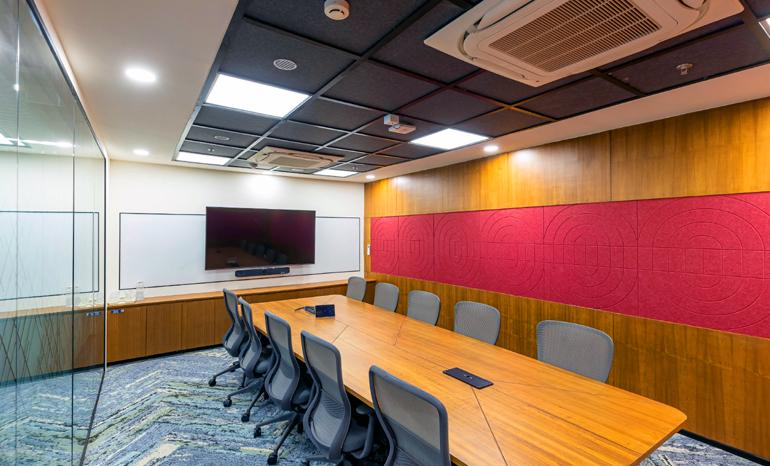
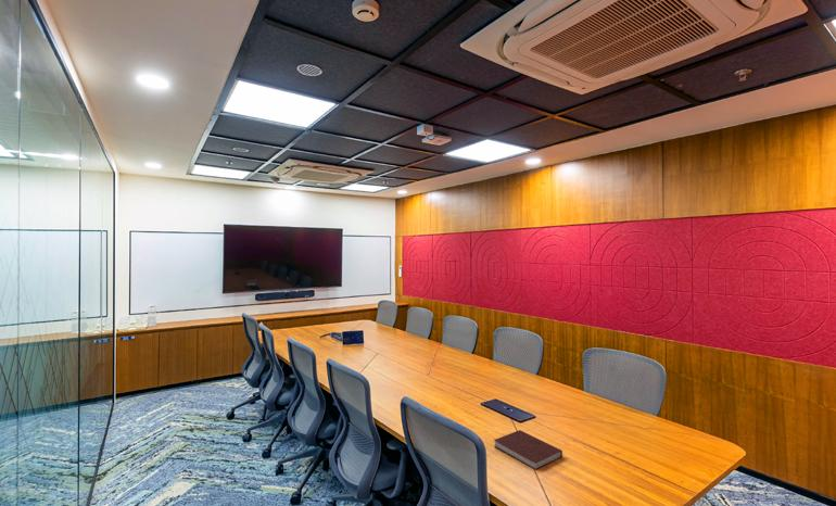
+ notebook (527, 447)
